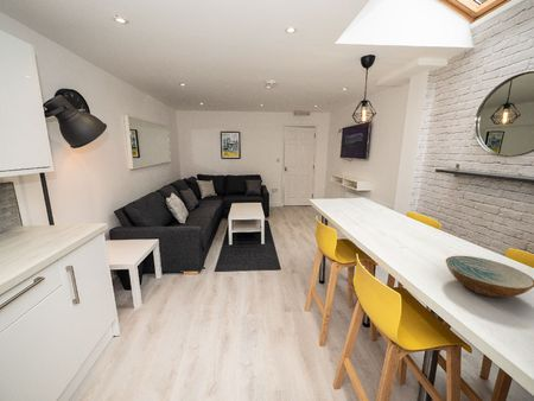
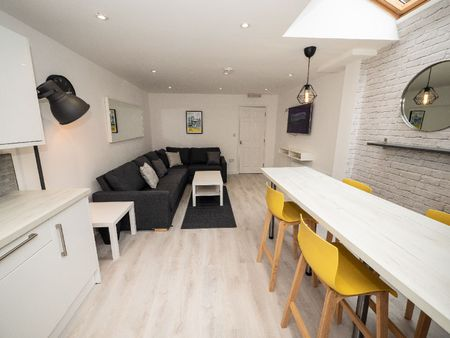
- bowl (484, 279)
